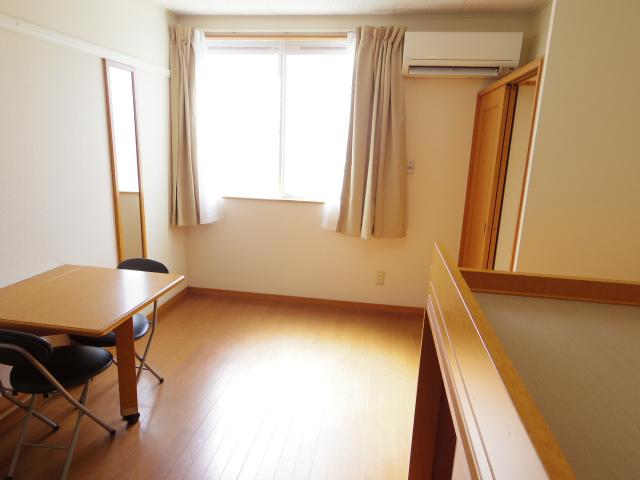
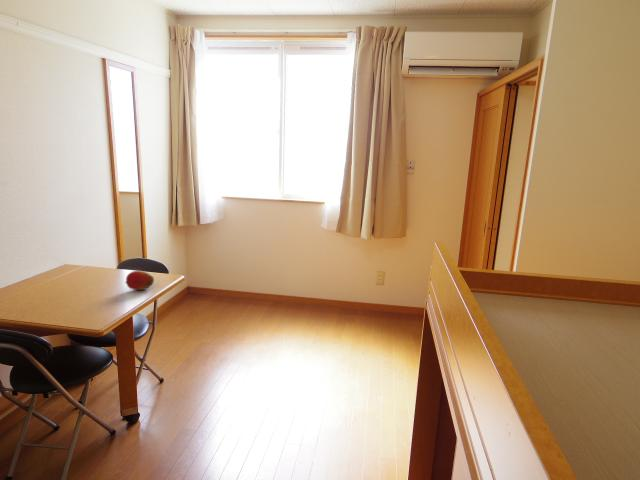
+ fruit (139, 280)
